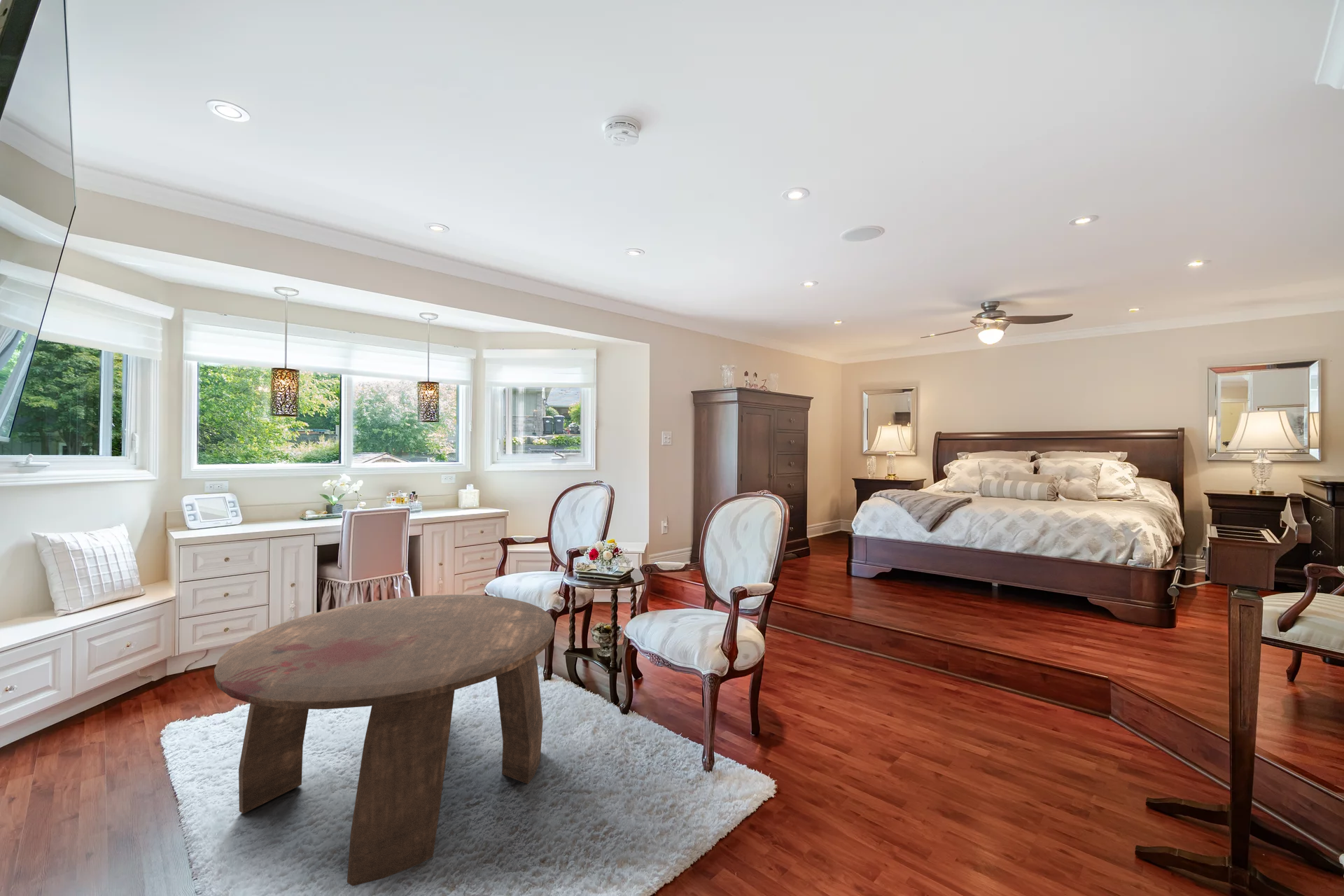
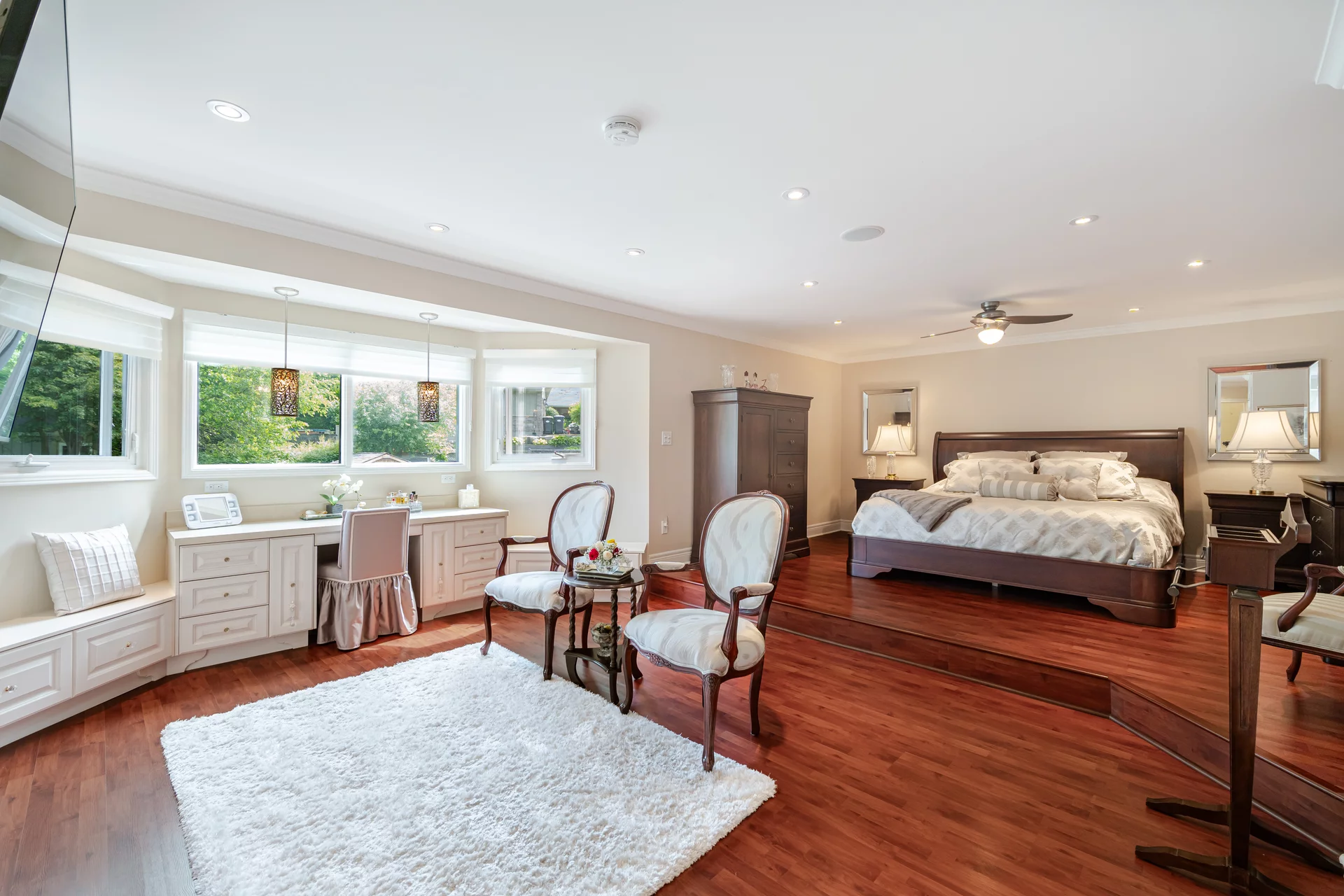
- coffee table (404, 706)
